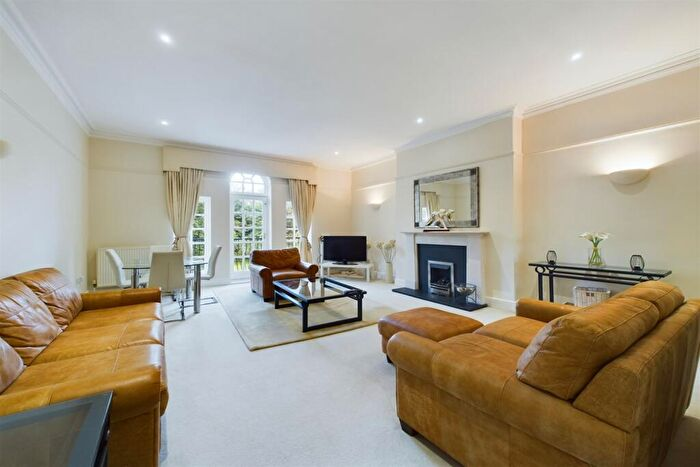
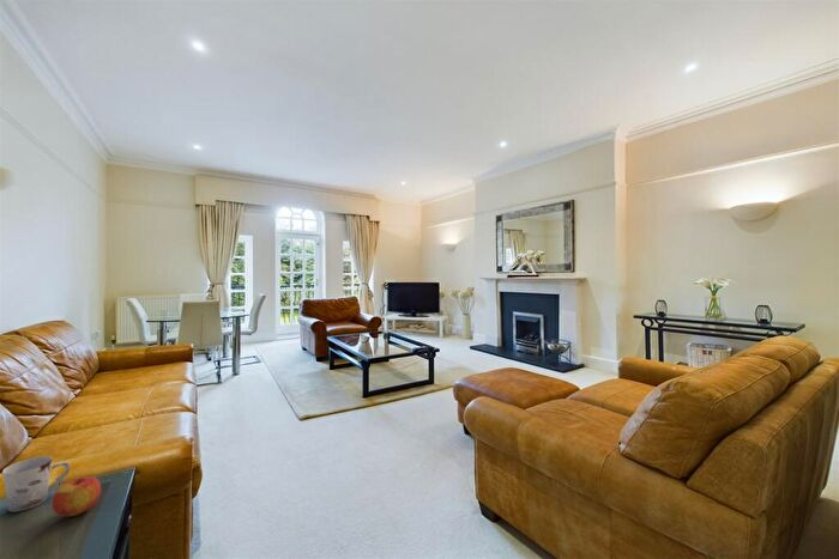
+ apple (77, 494)
+ cup (37, 481)
